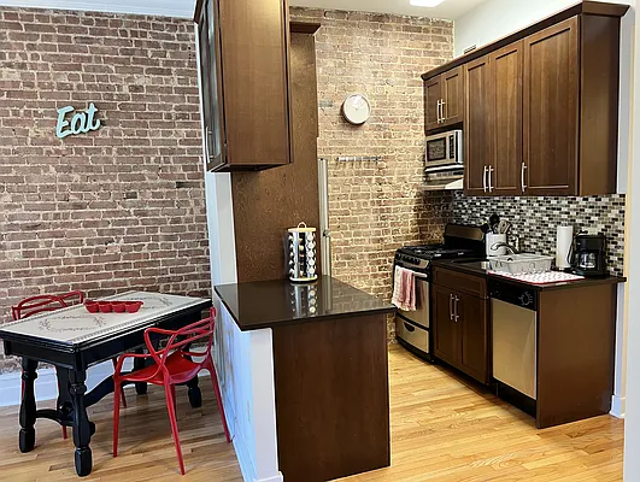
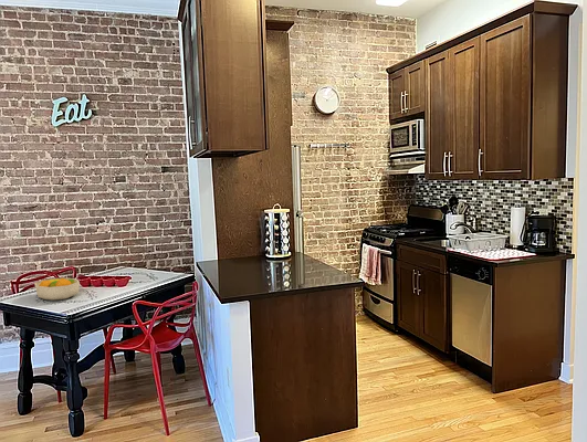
+ fruit bowl (56, 285)
